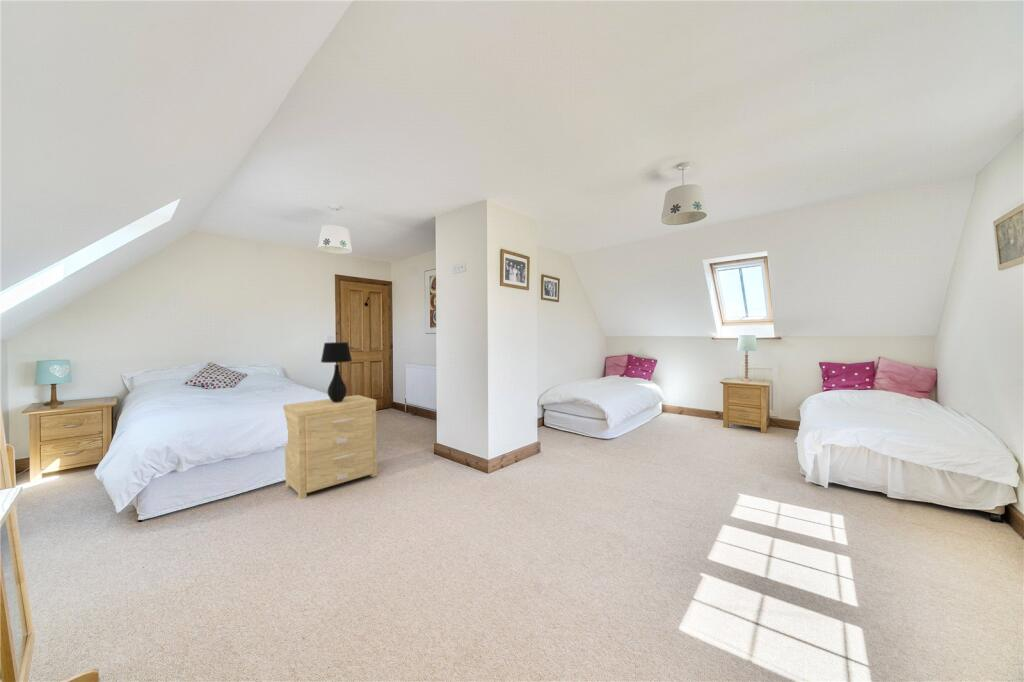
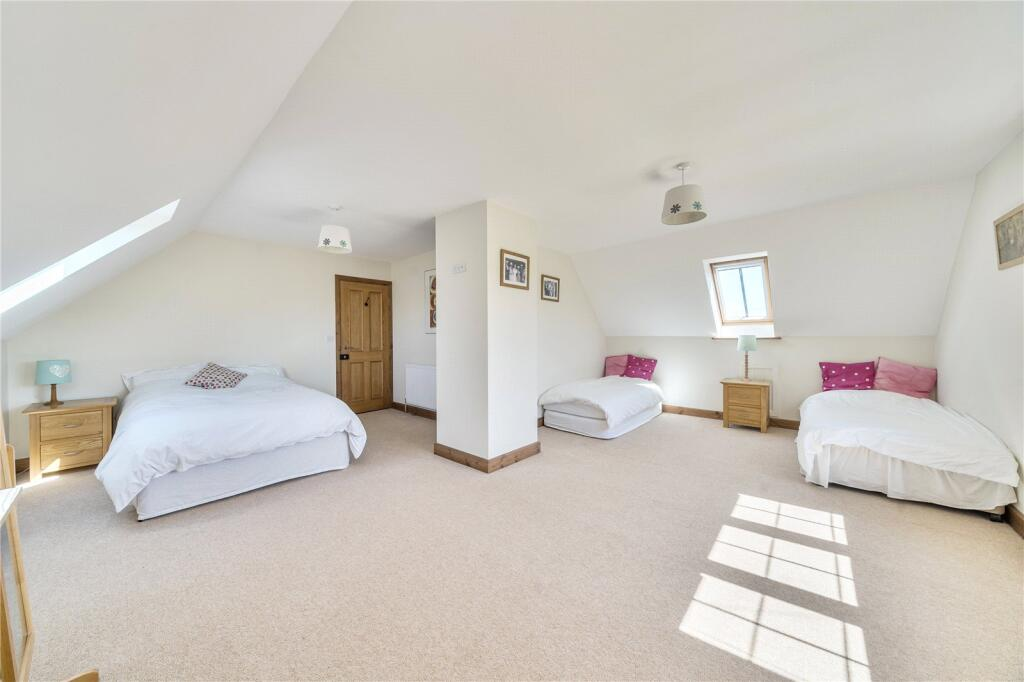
- side table (333, 442)
- table lamp (336, 372)
